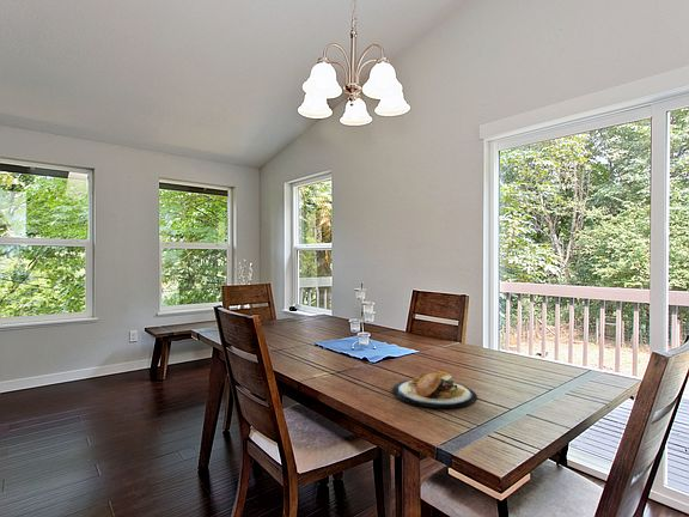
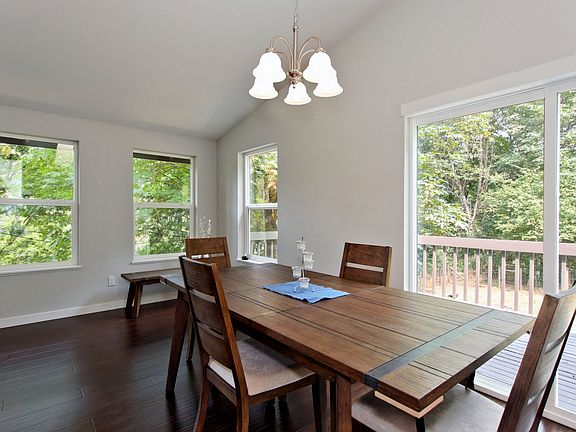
- plate (433, 381)
